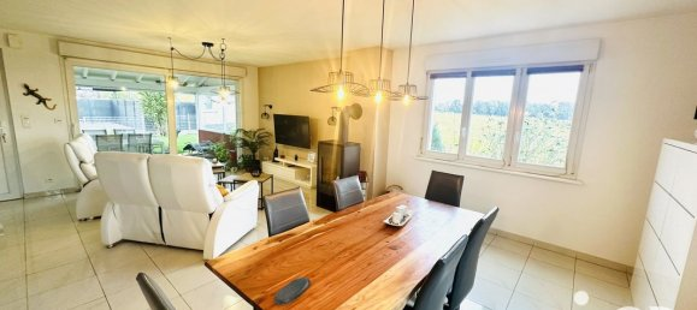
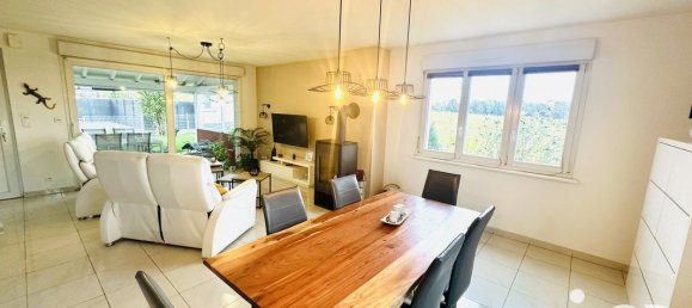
- oval tray (293, 290)
